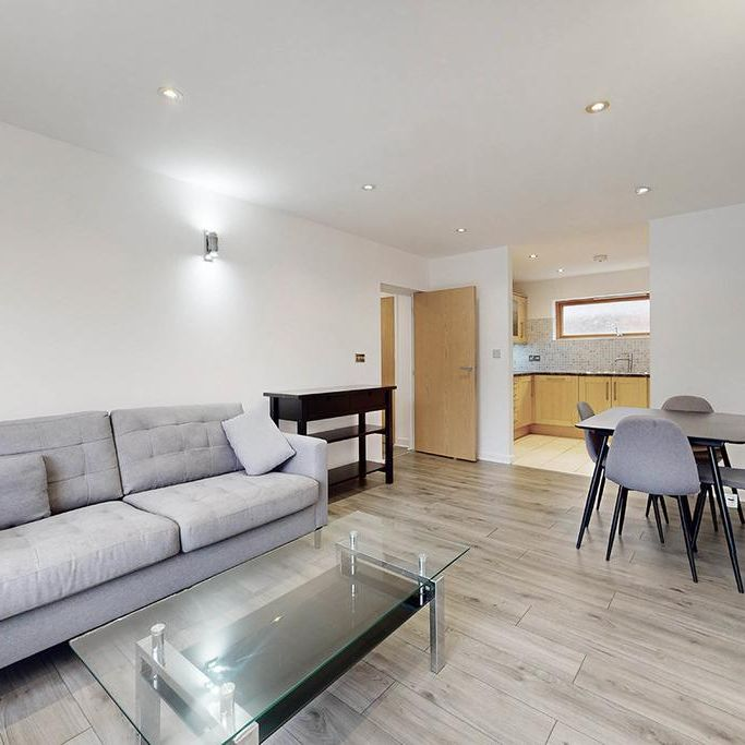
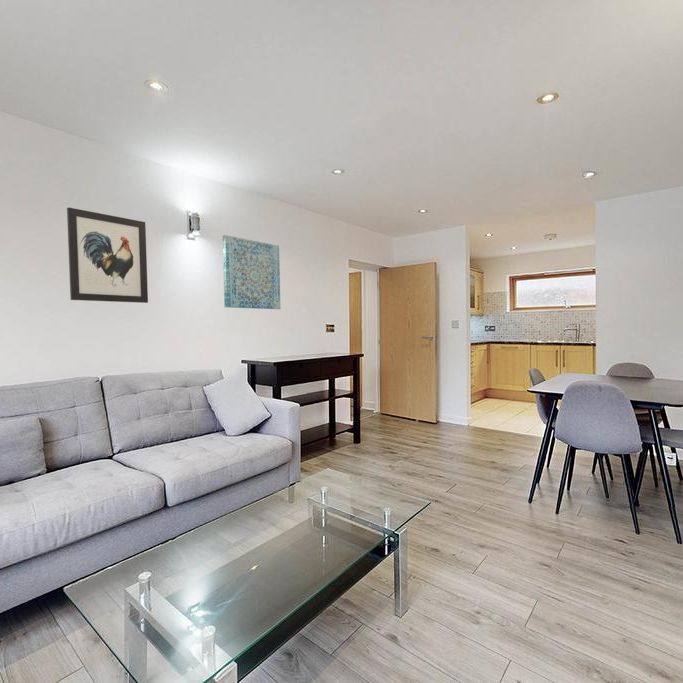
+ wall art (110, 258)
+ wall art (253, 274)
